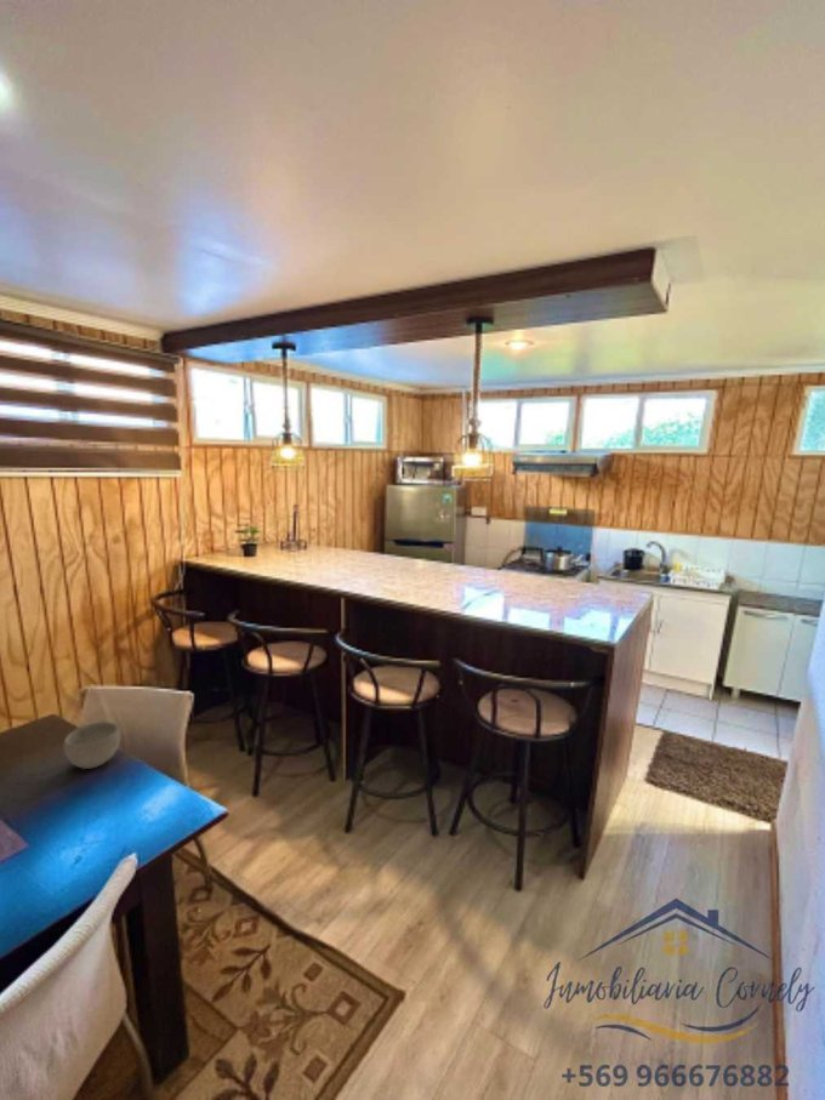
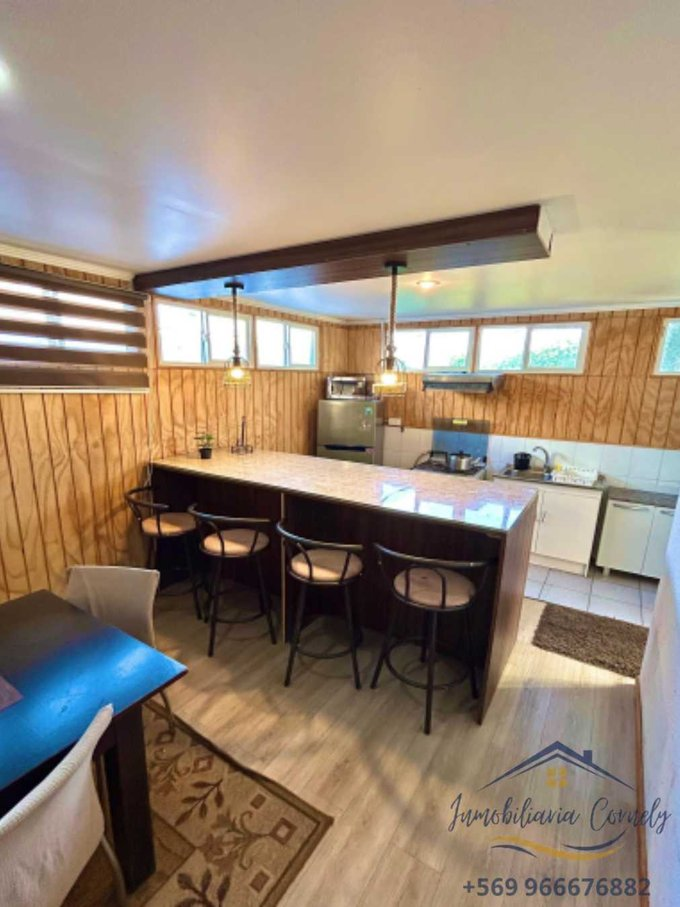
- bowl (93, 747)
